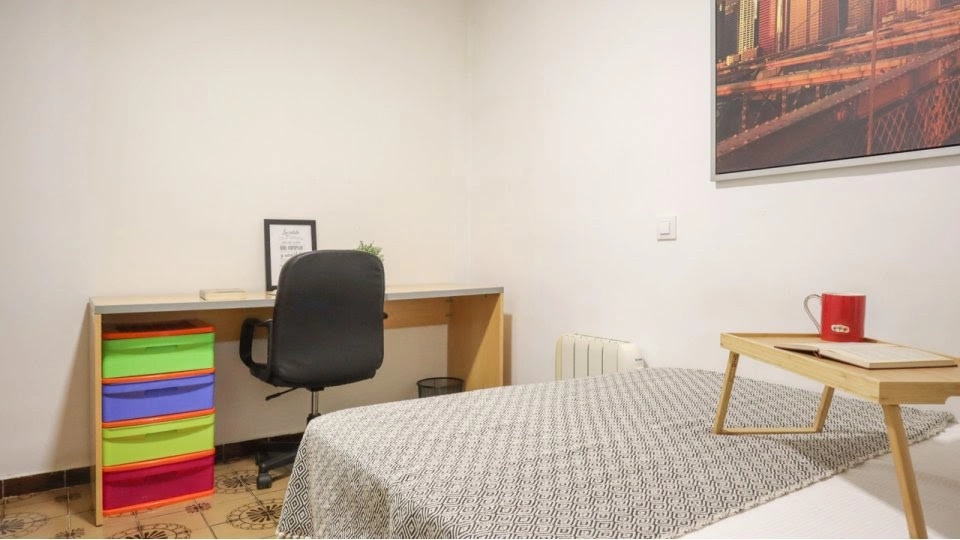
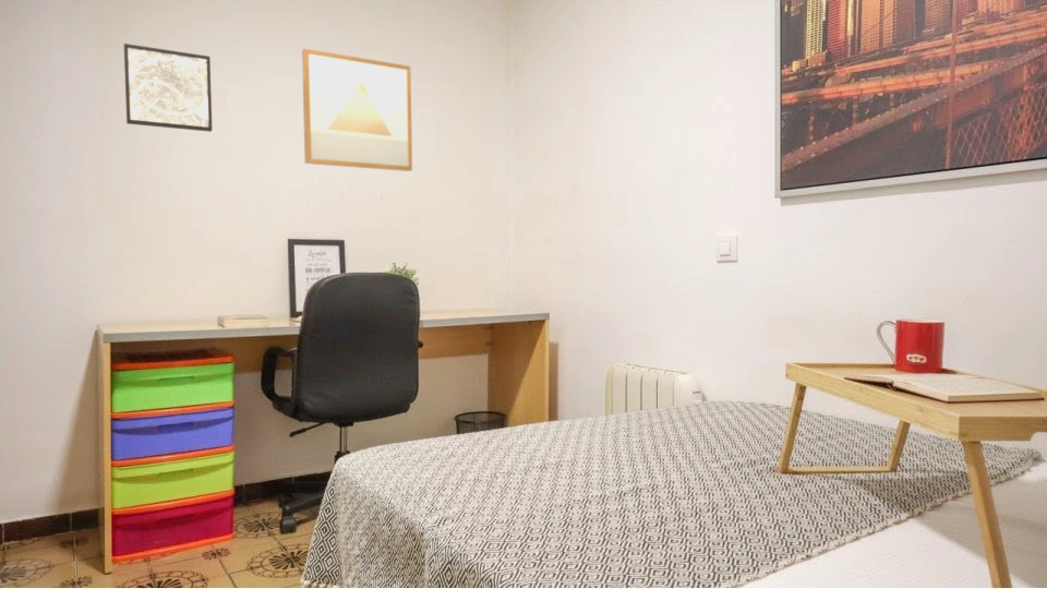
+ wall art (169, 88)
+ wall art (359, 112)
